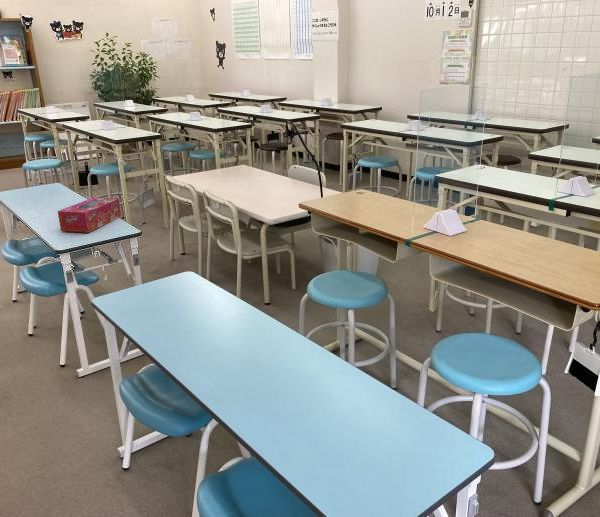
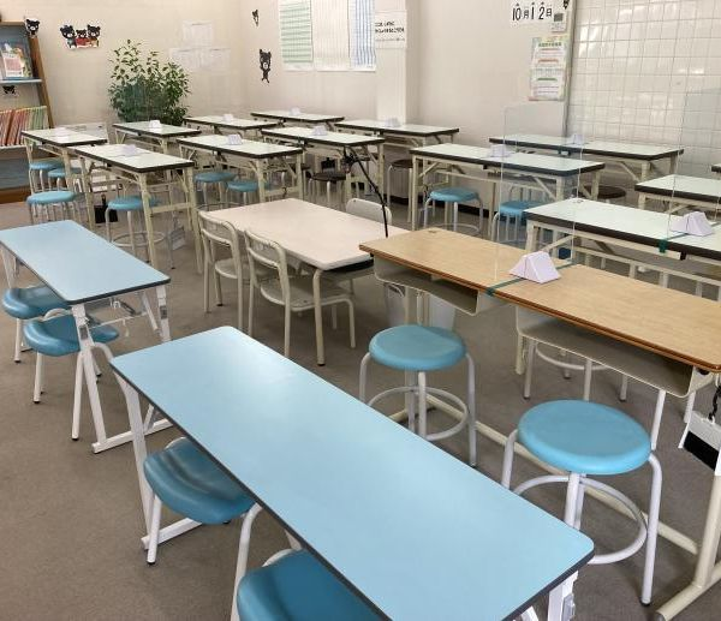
- tissue box (90, 214)
